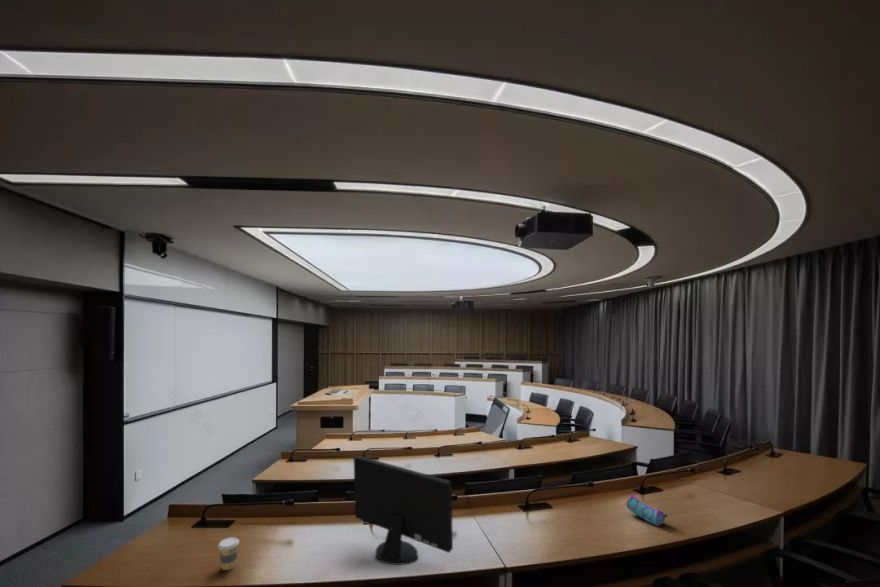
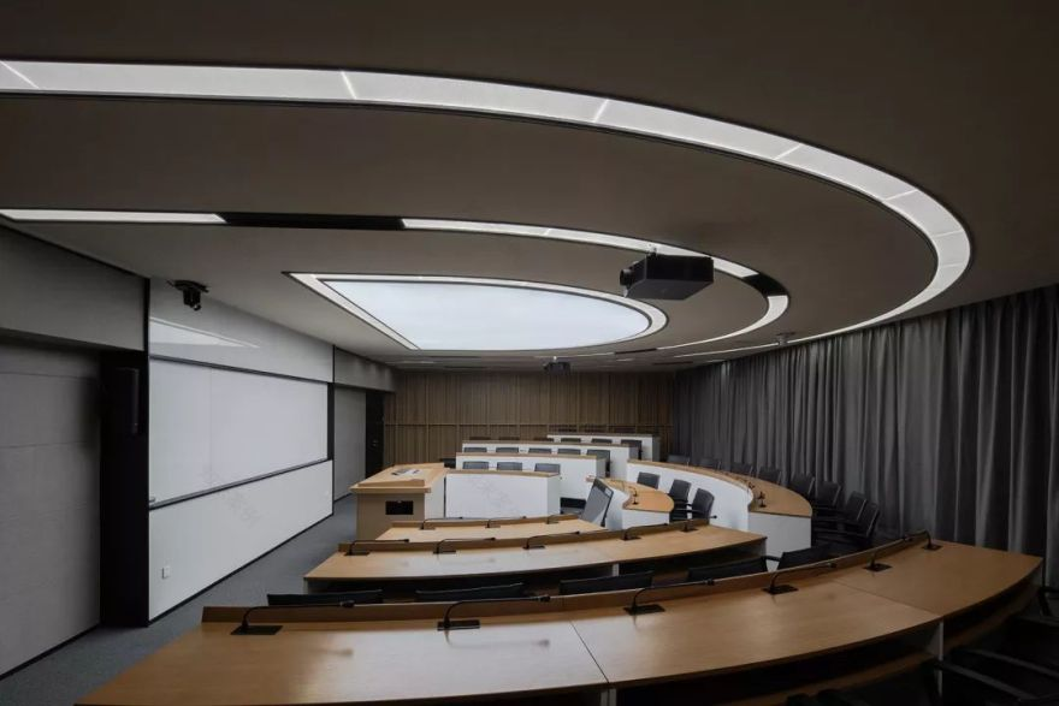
- pencil case (645, 510)
- coffee cup (228, 554)
- computer monitor (397, 512)
